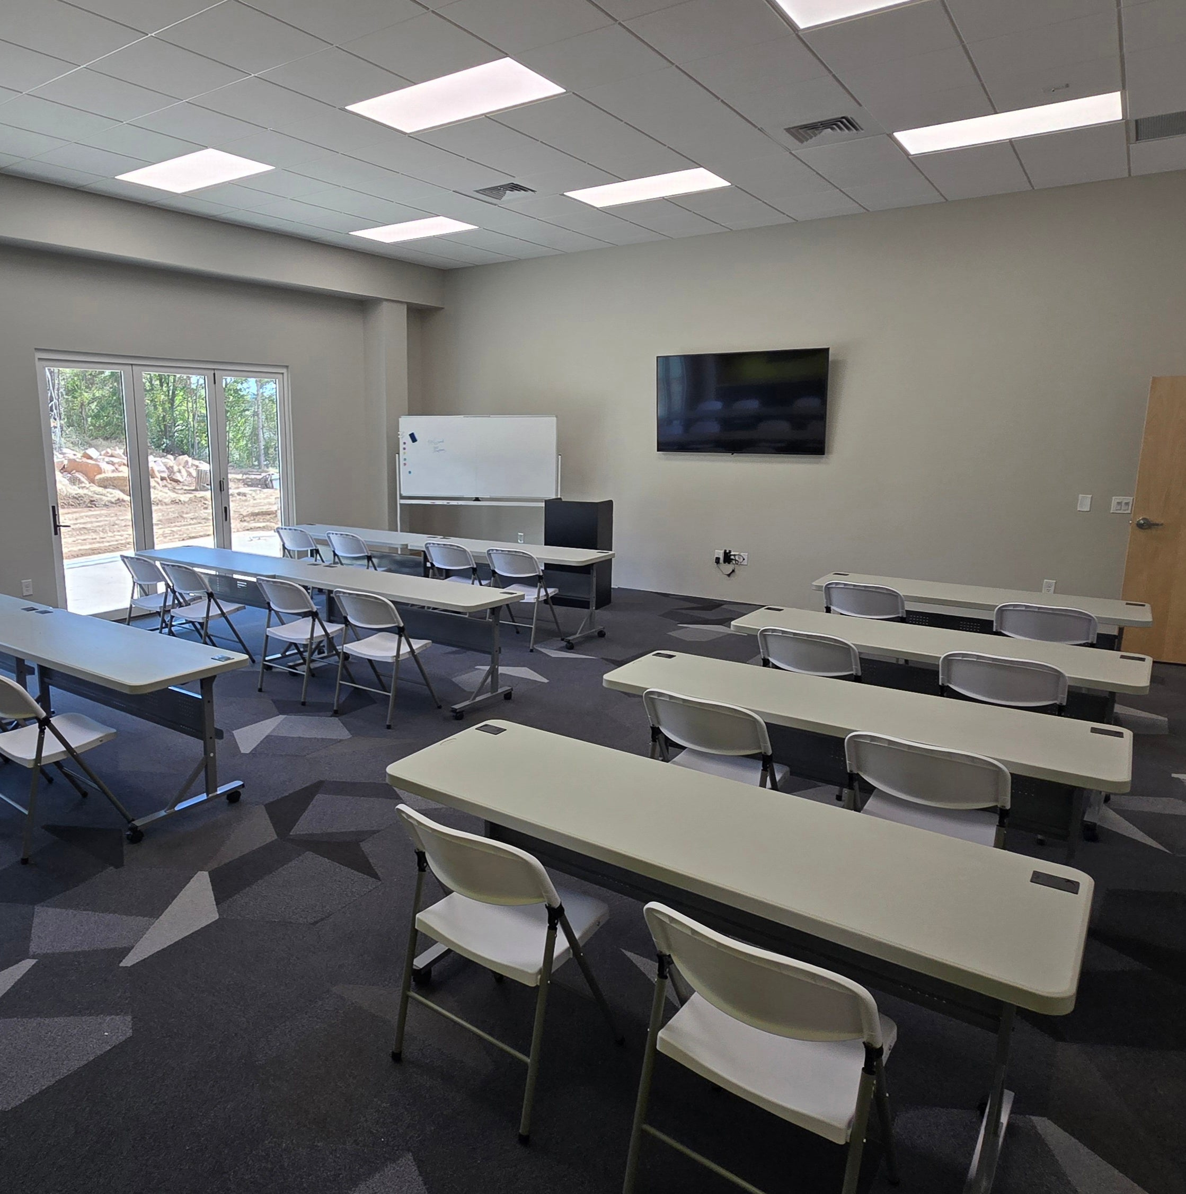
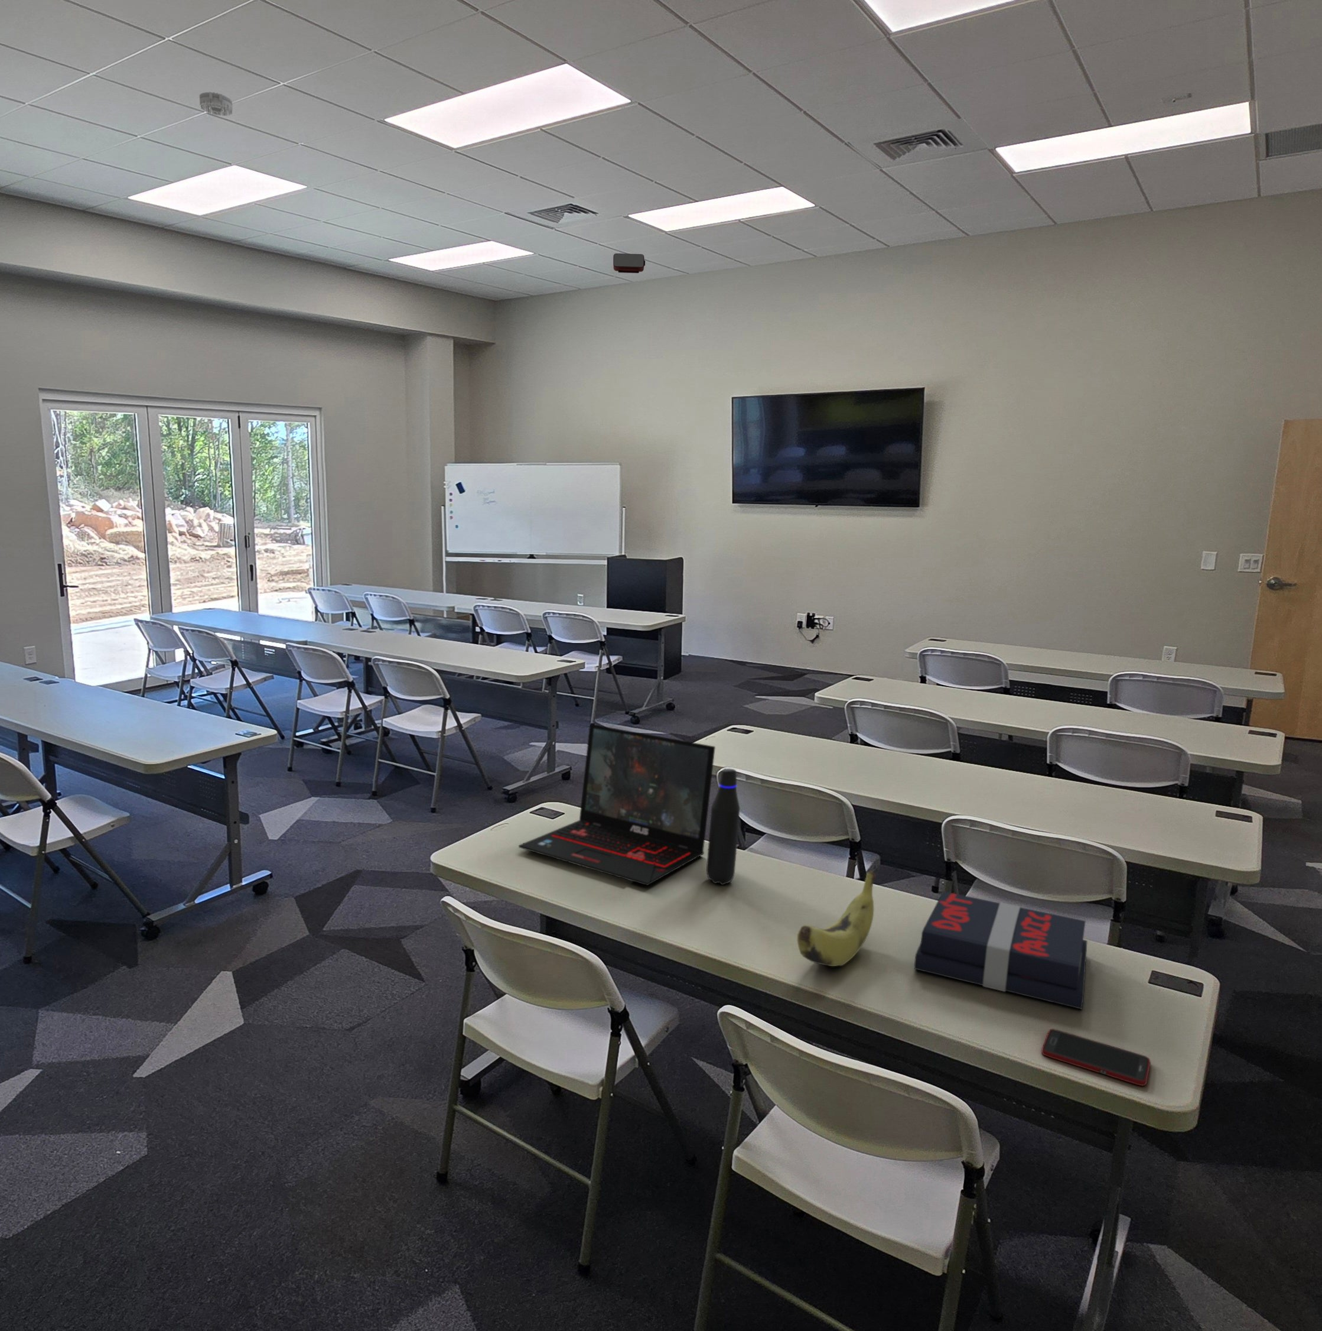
+ projector (630, 263)
+ banana (838, 924)
+ book (1004, 945)
+ smoke detector (215, 103)
+ cell phone (1096, 1056)
+ laptop (616, 798)
+ water bottle (723, 826)
